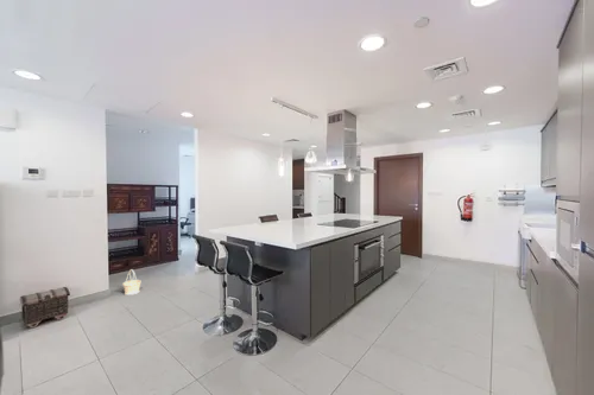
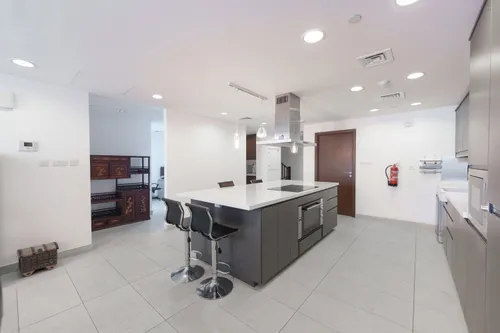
- basket (132, 280)
